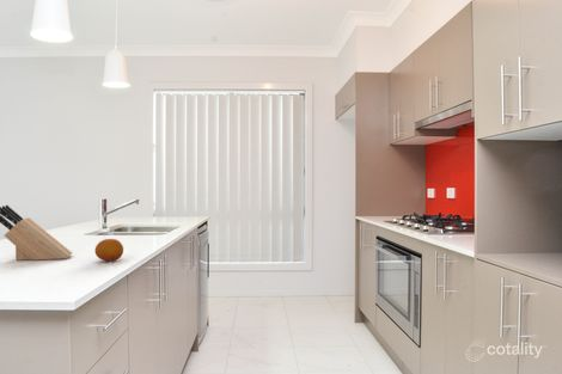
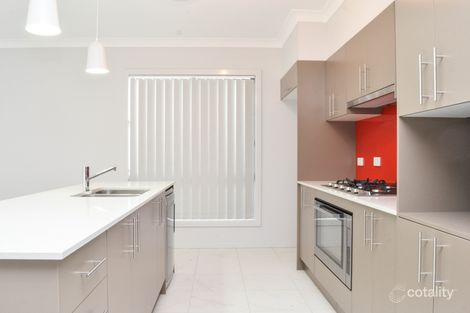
- knife block (33, 231)
- fruit (109, 250)
